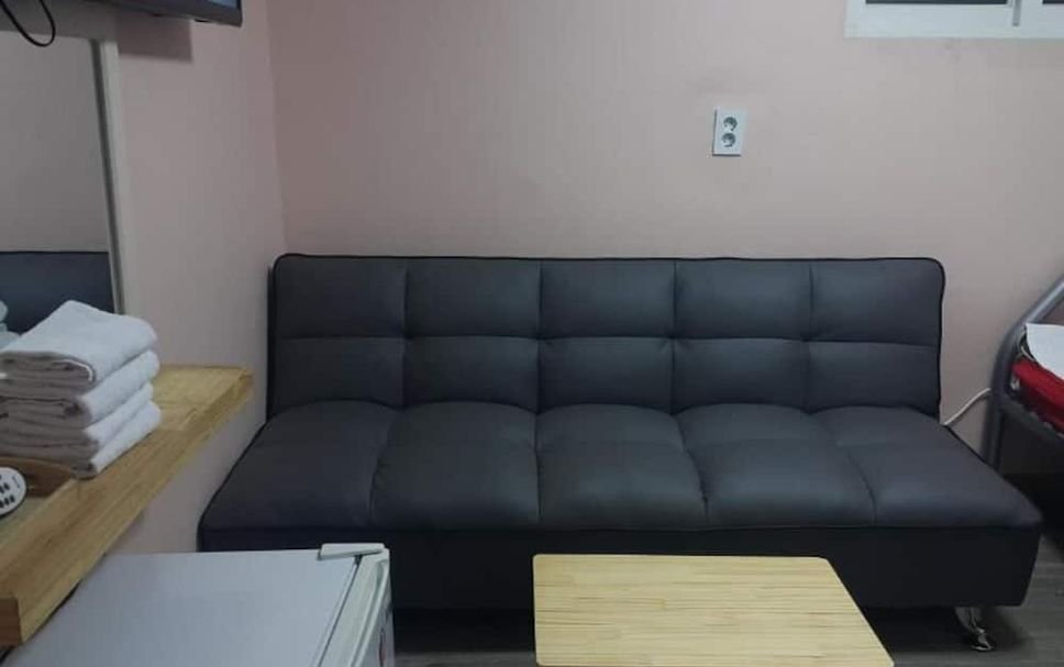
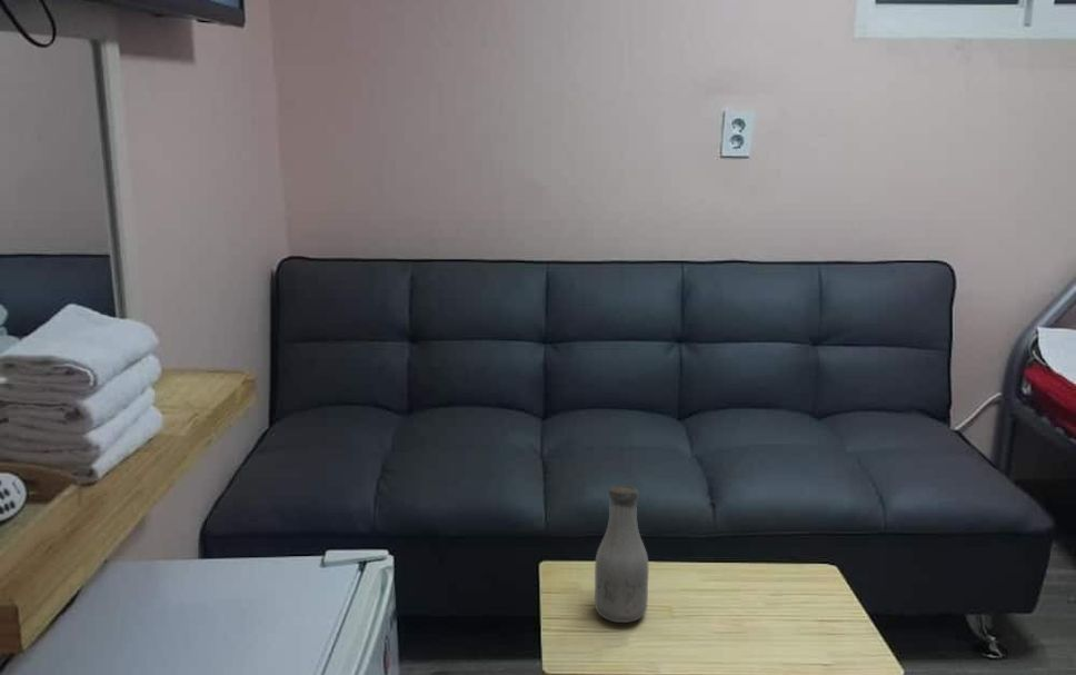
+ bottle (621, 552)
